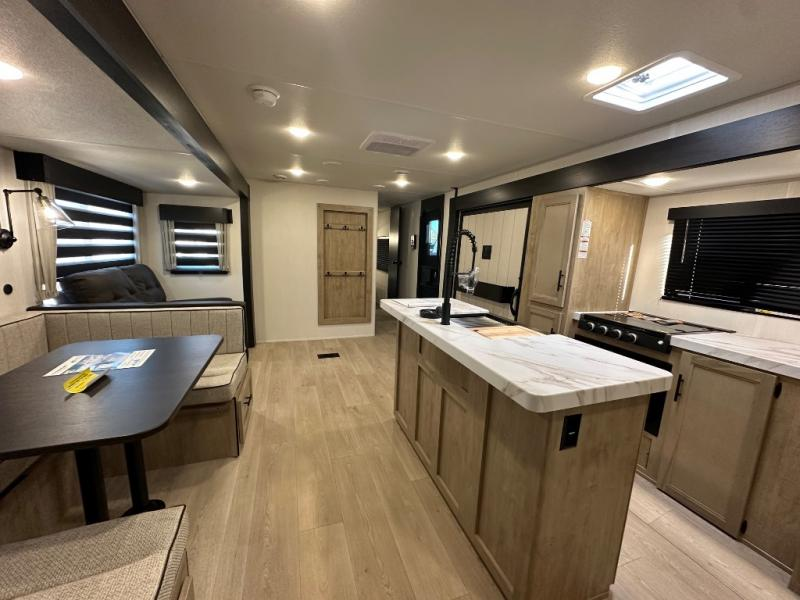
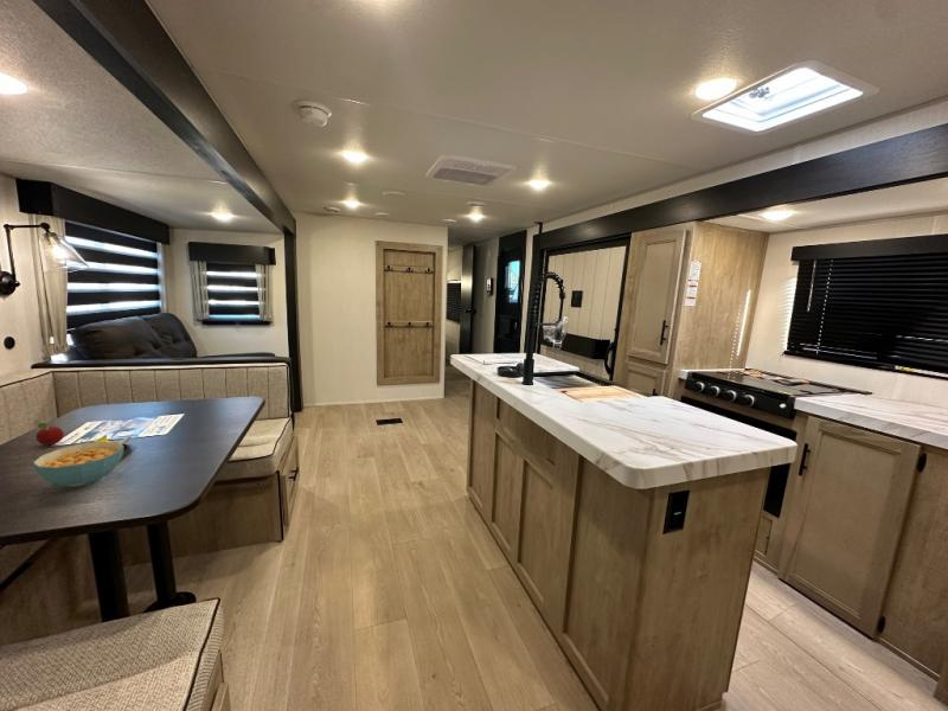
+ cereal bowl (82, 467)
+ fruit (45, 433)
